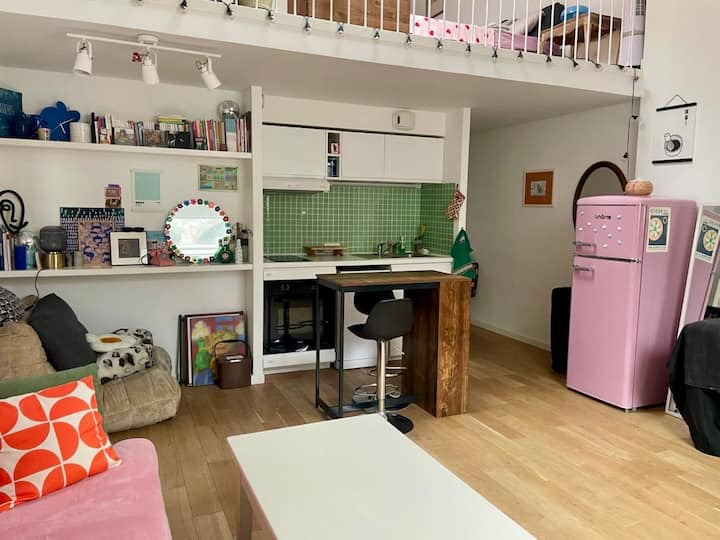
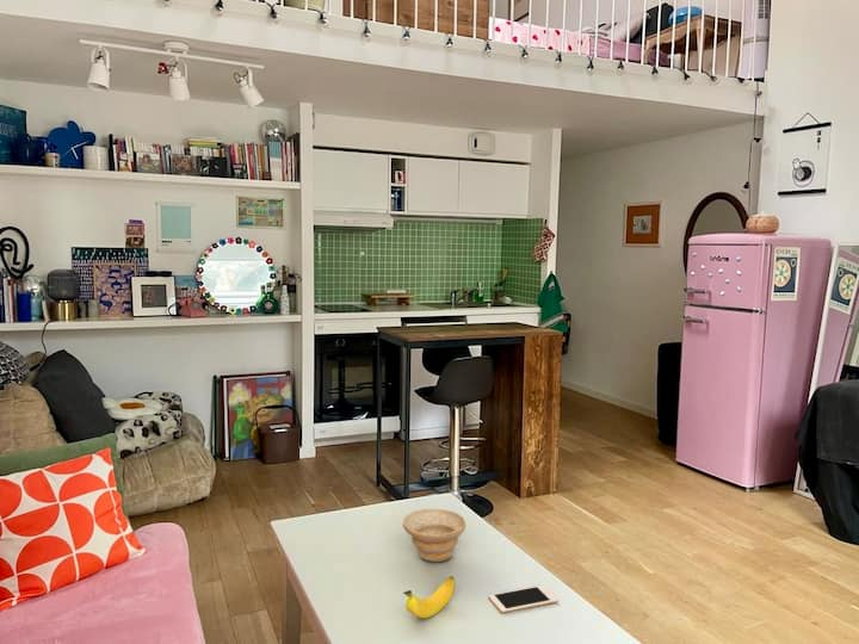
+ banana (430, 596)
+ cell phone (523, 597)
+ bowl (433, 538)
